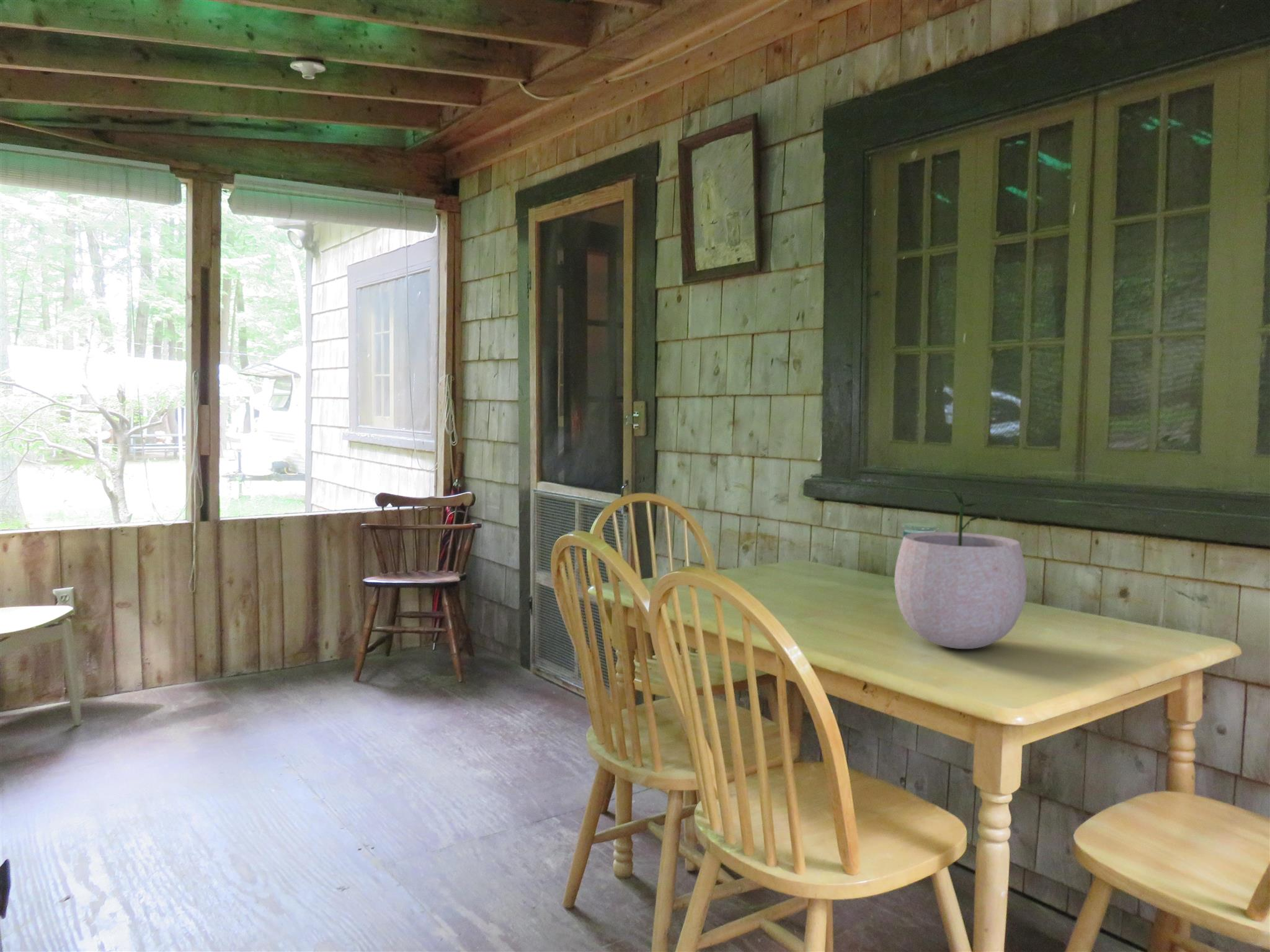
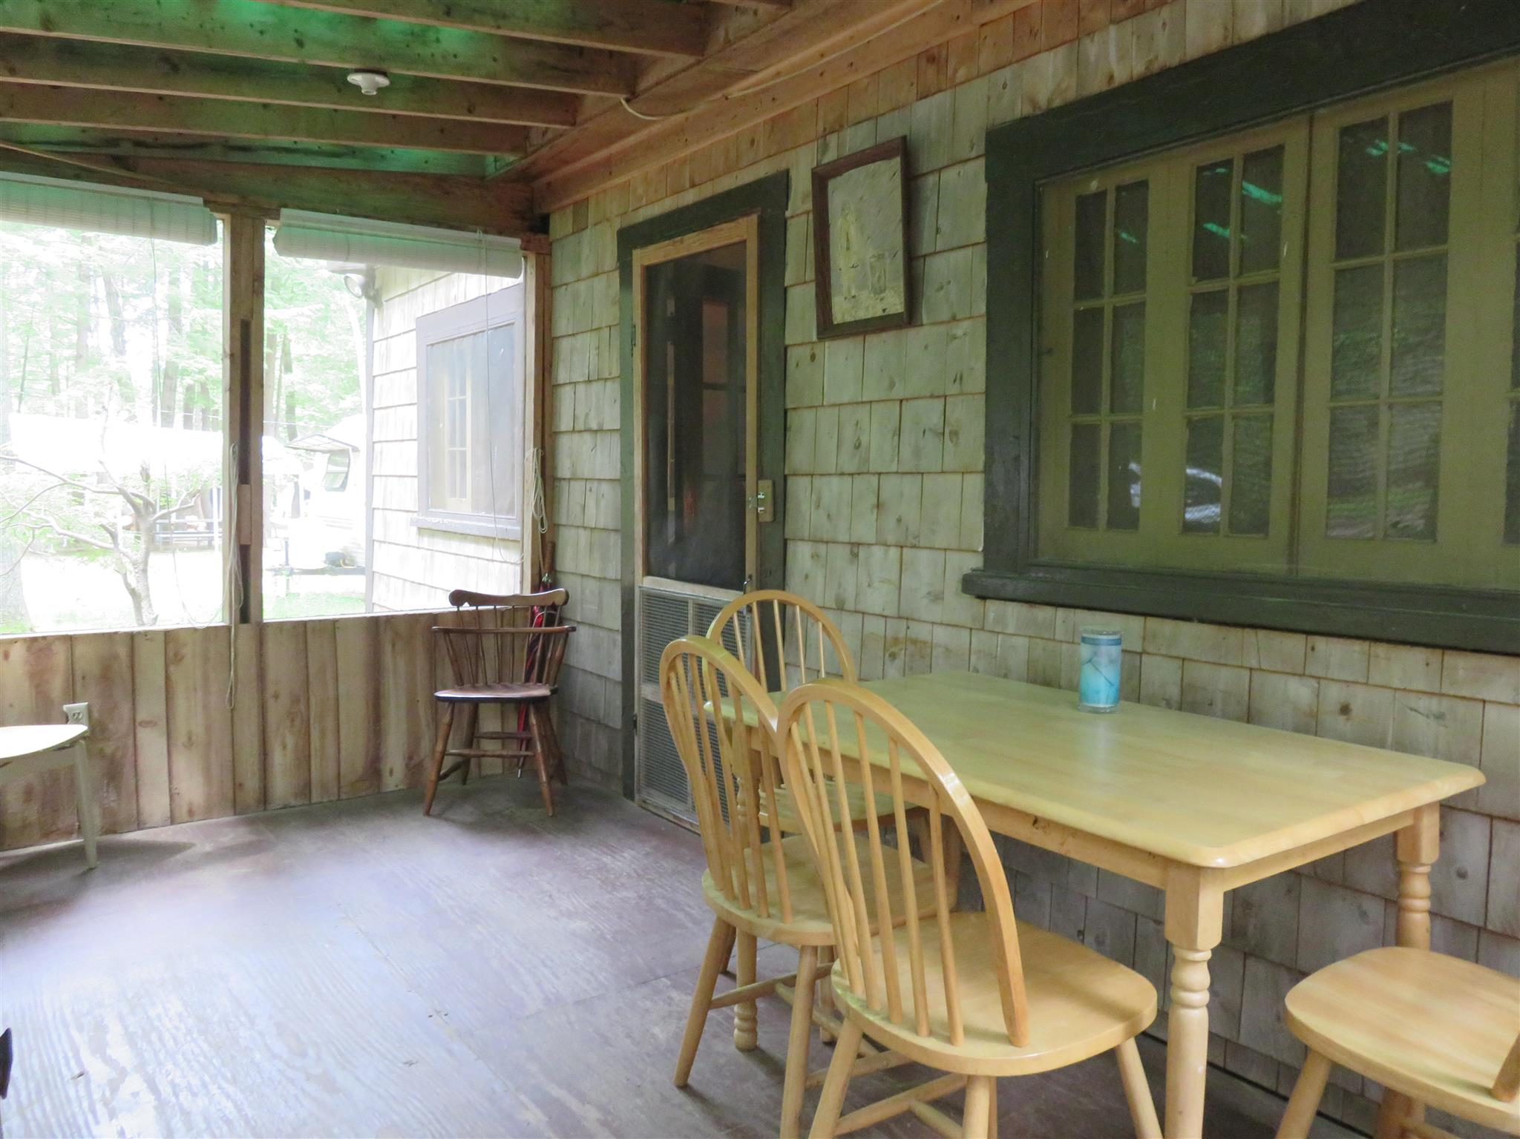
- plant pot (959, 568)
